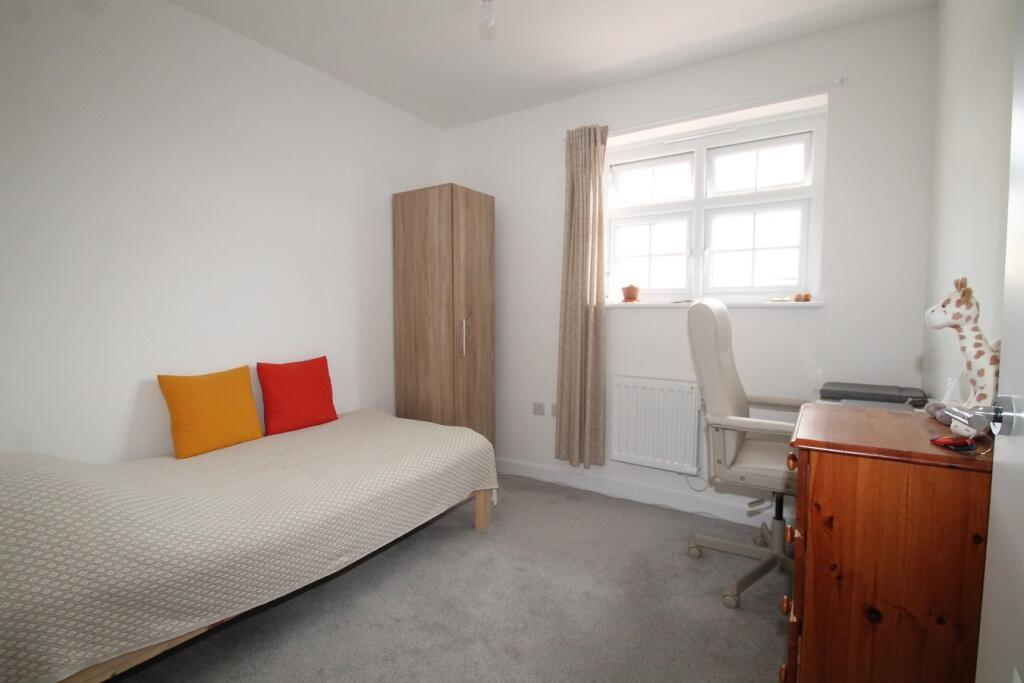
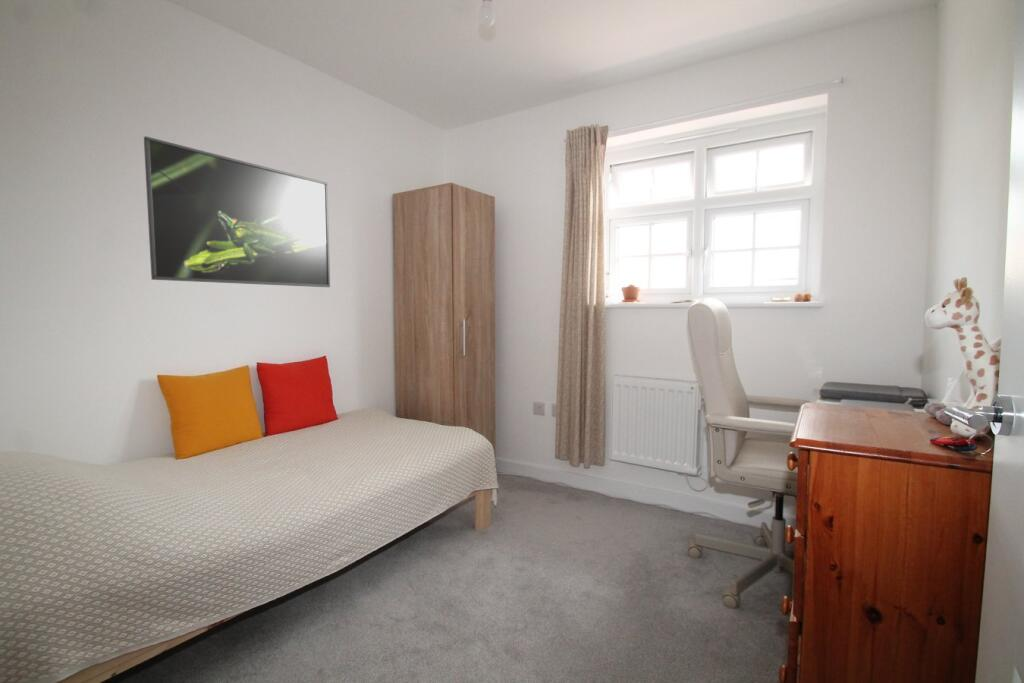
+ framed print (252, 224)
